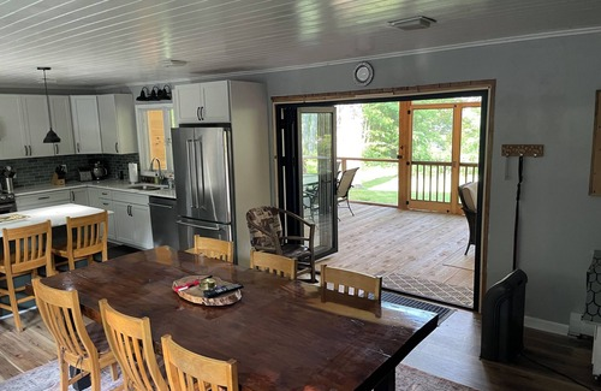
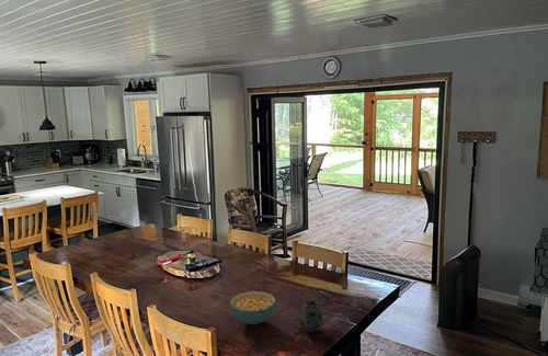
+ teapot (310, 315)
+ cereal bowl (253, 310)
